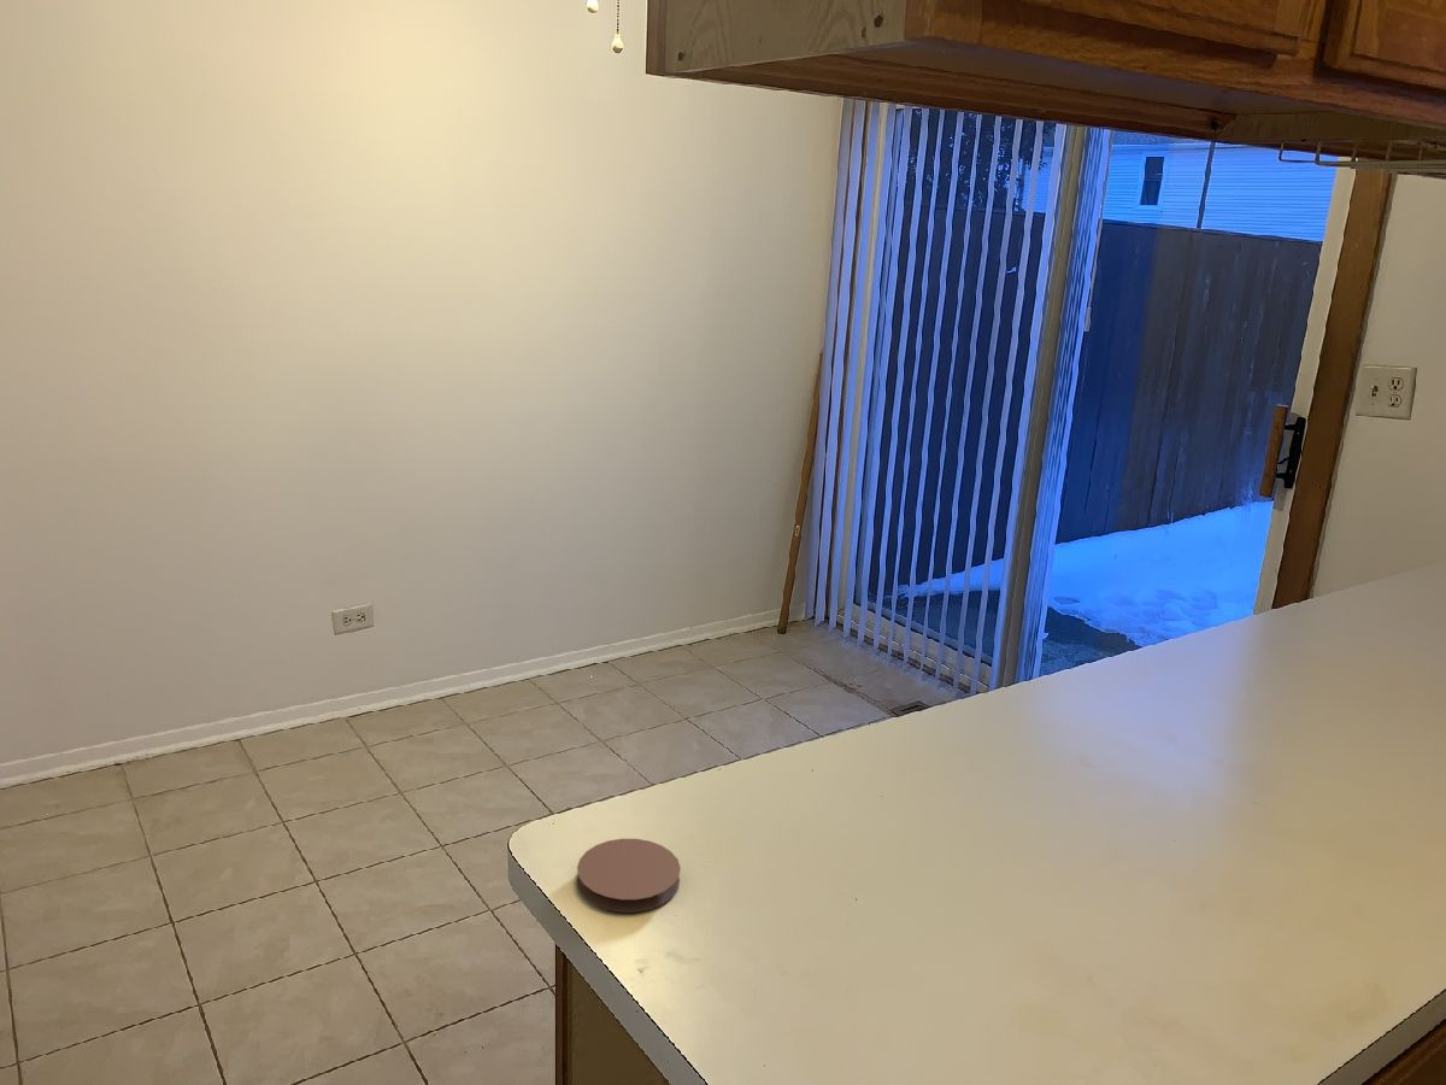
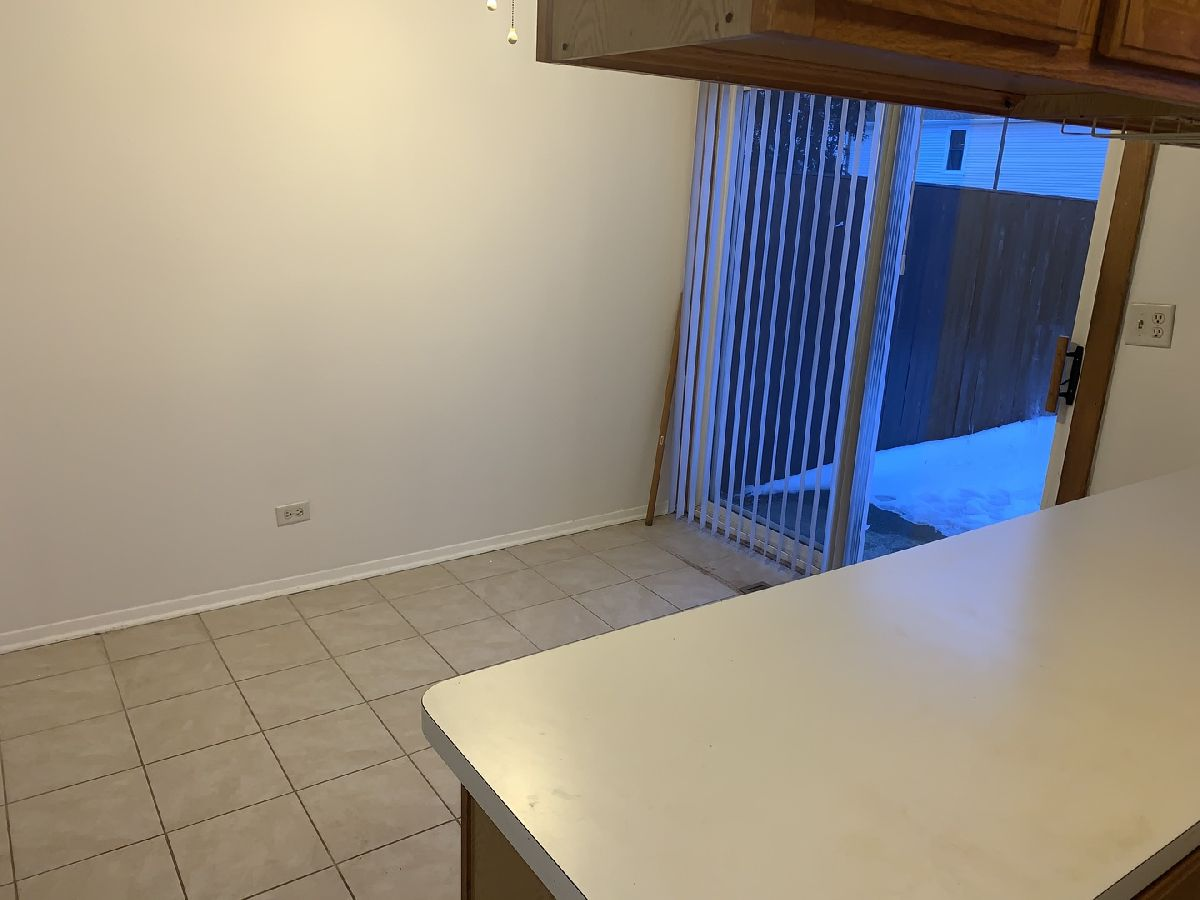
- coaster (628, 873)
